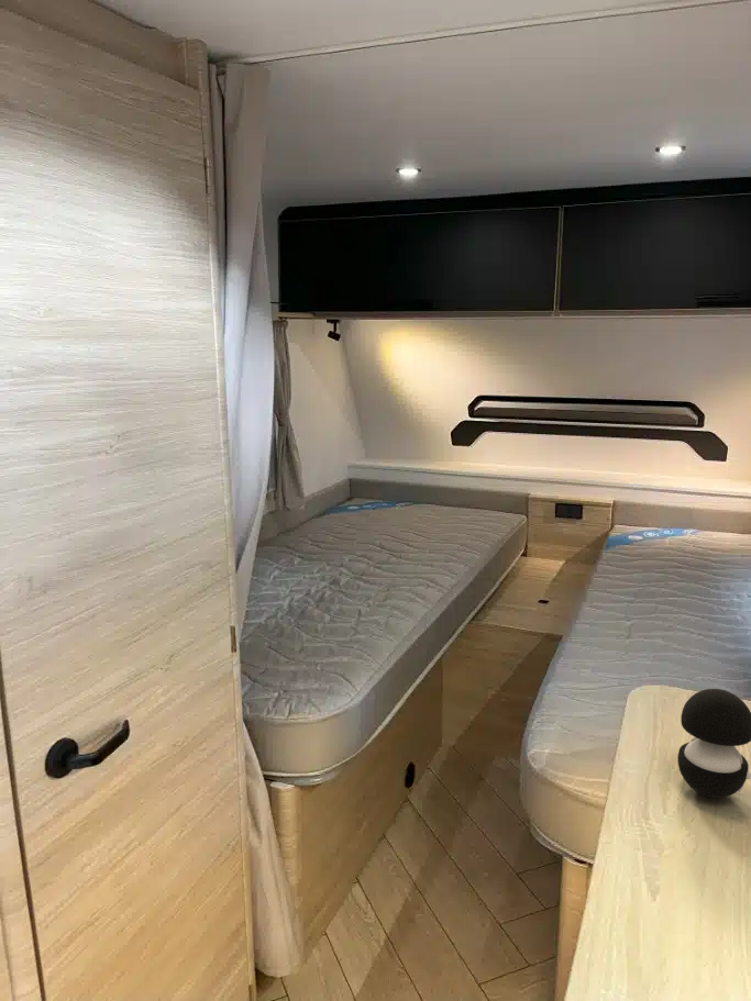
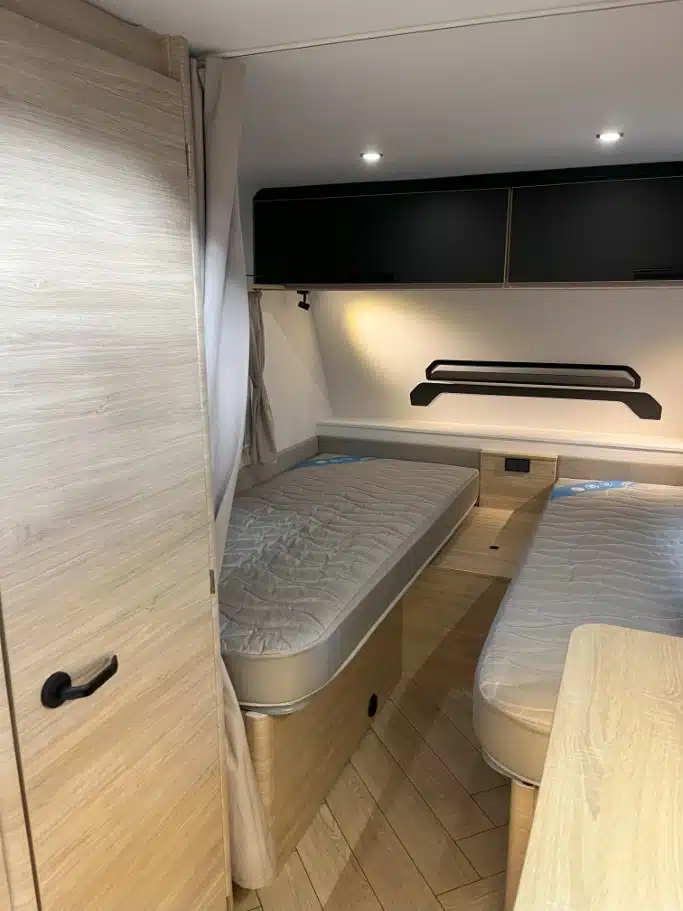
- speaker (717, 743)
